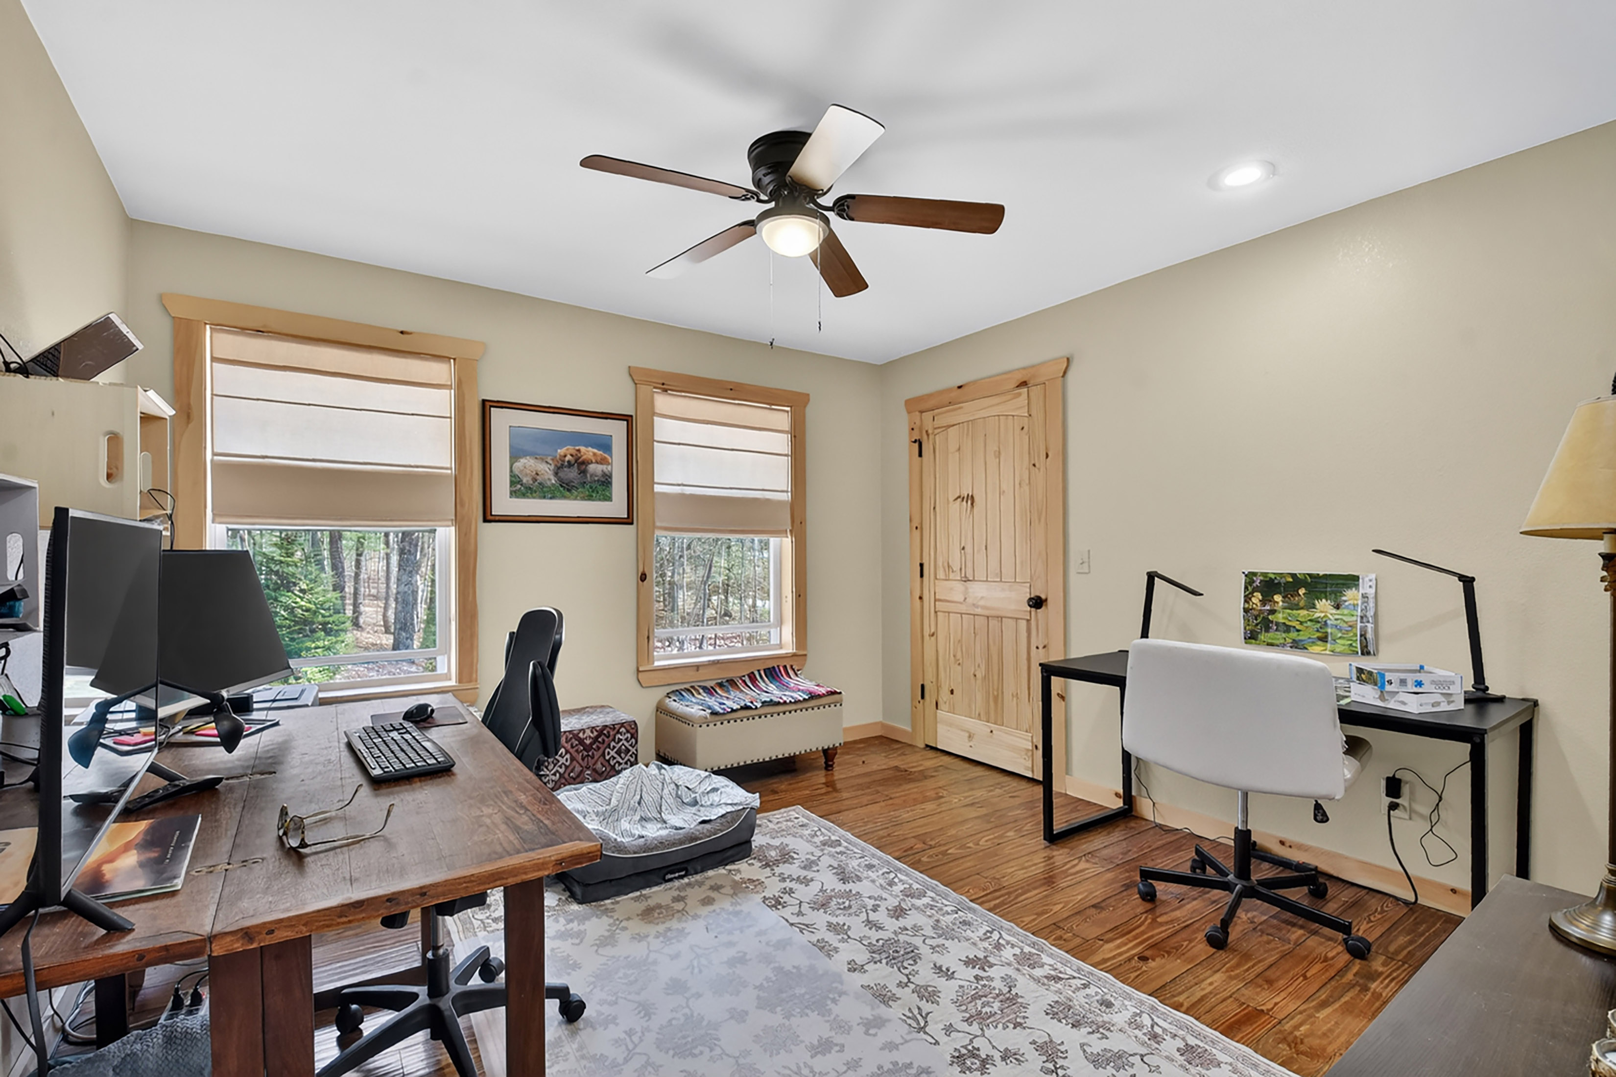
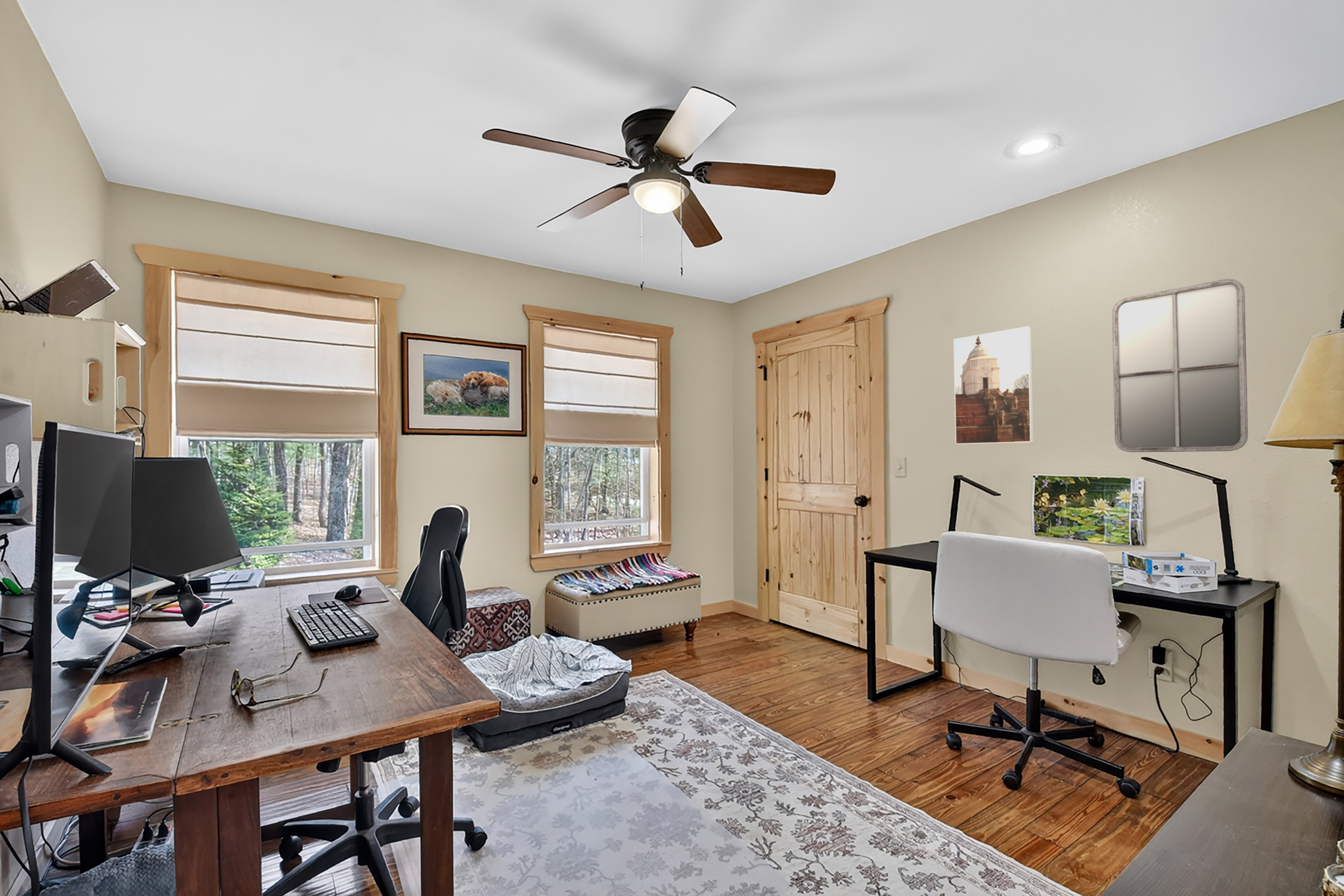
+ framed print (991, 388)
+ home mirror (1175, 370)
